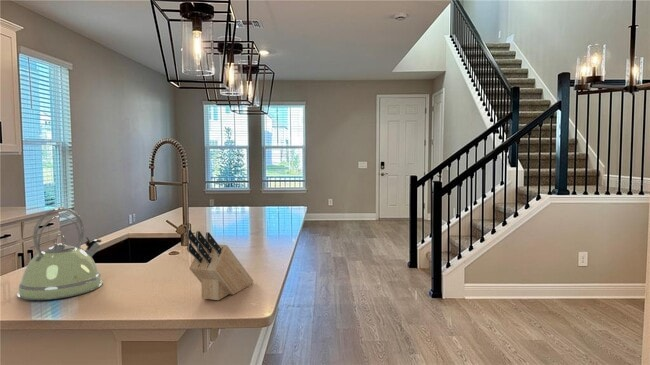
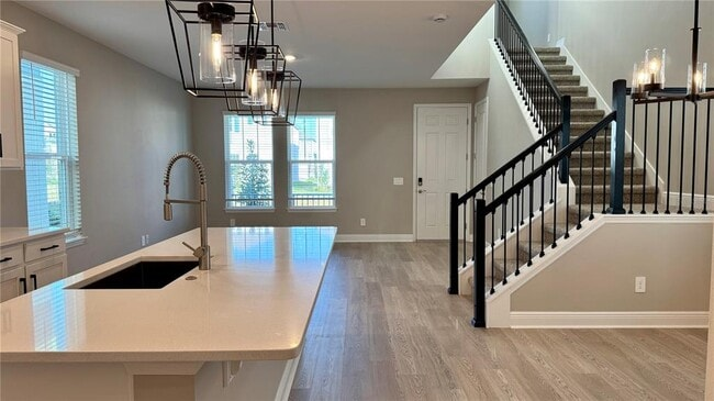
- knife block (219, 259)
- kettle (65, 247)
